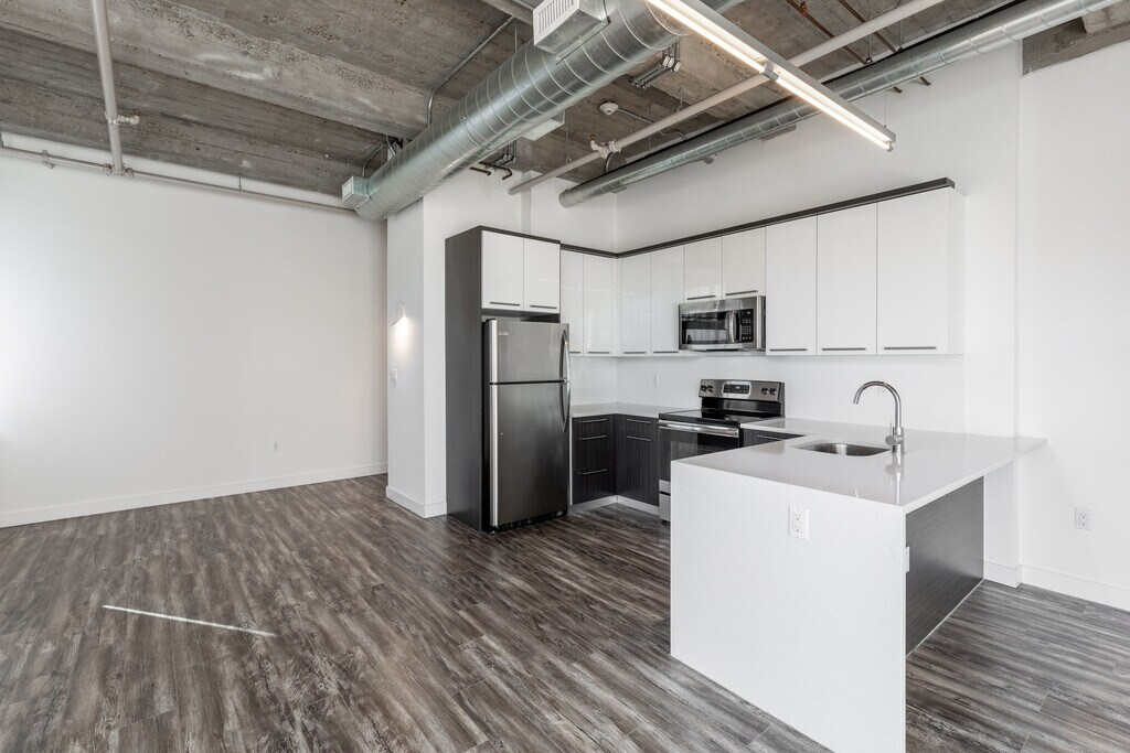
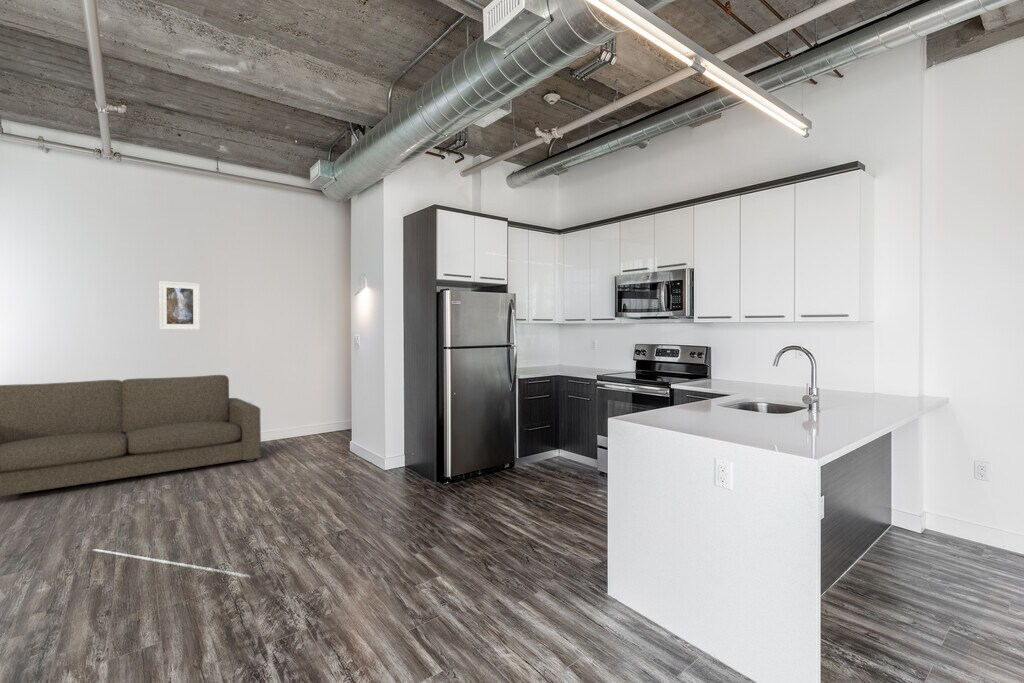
+ sofa (125, 426)
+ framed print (180, 306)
